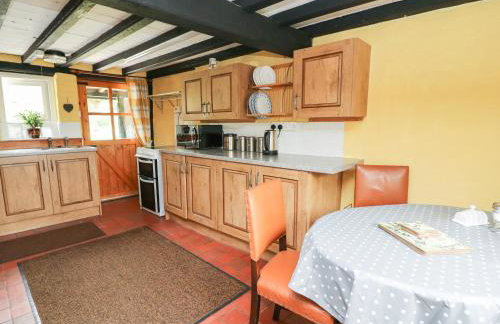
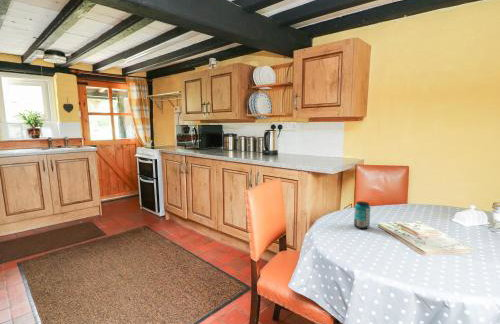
+ beverage can (362, 215)
